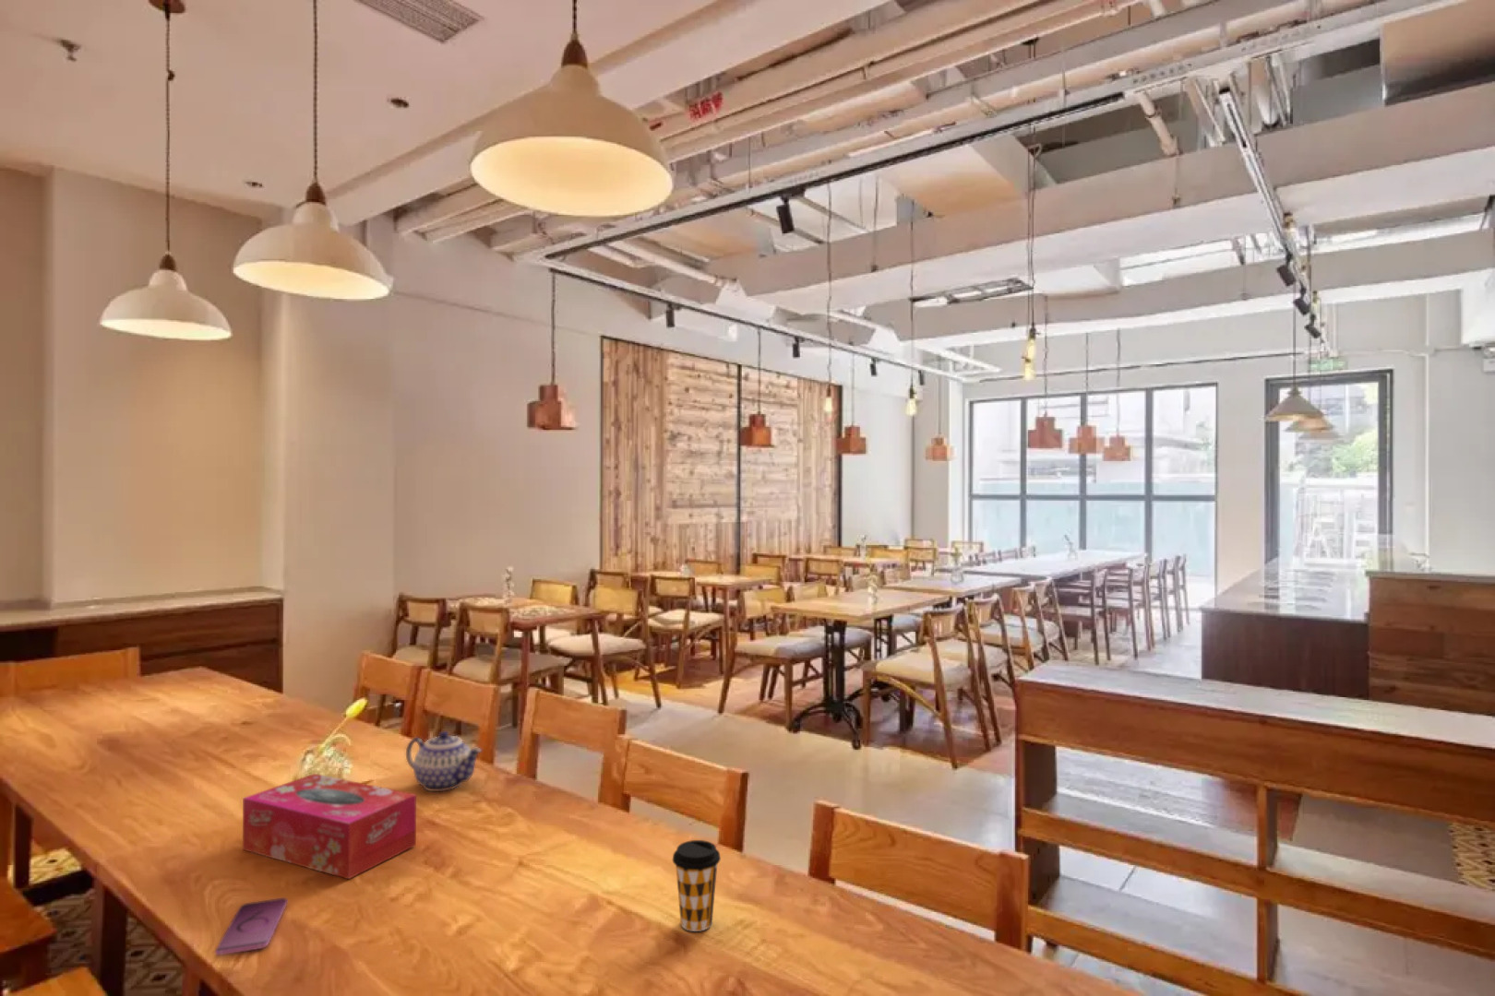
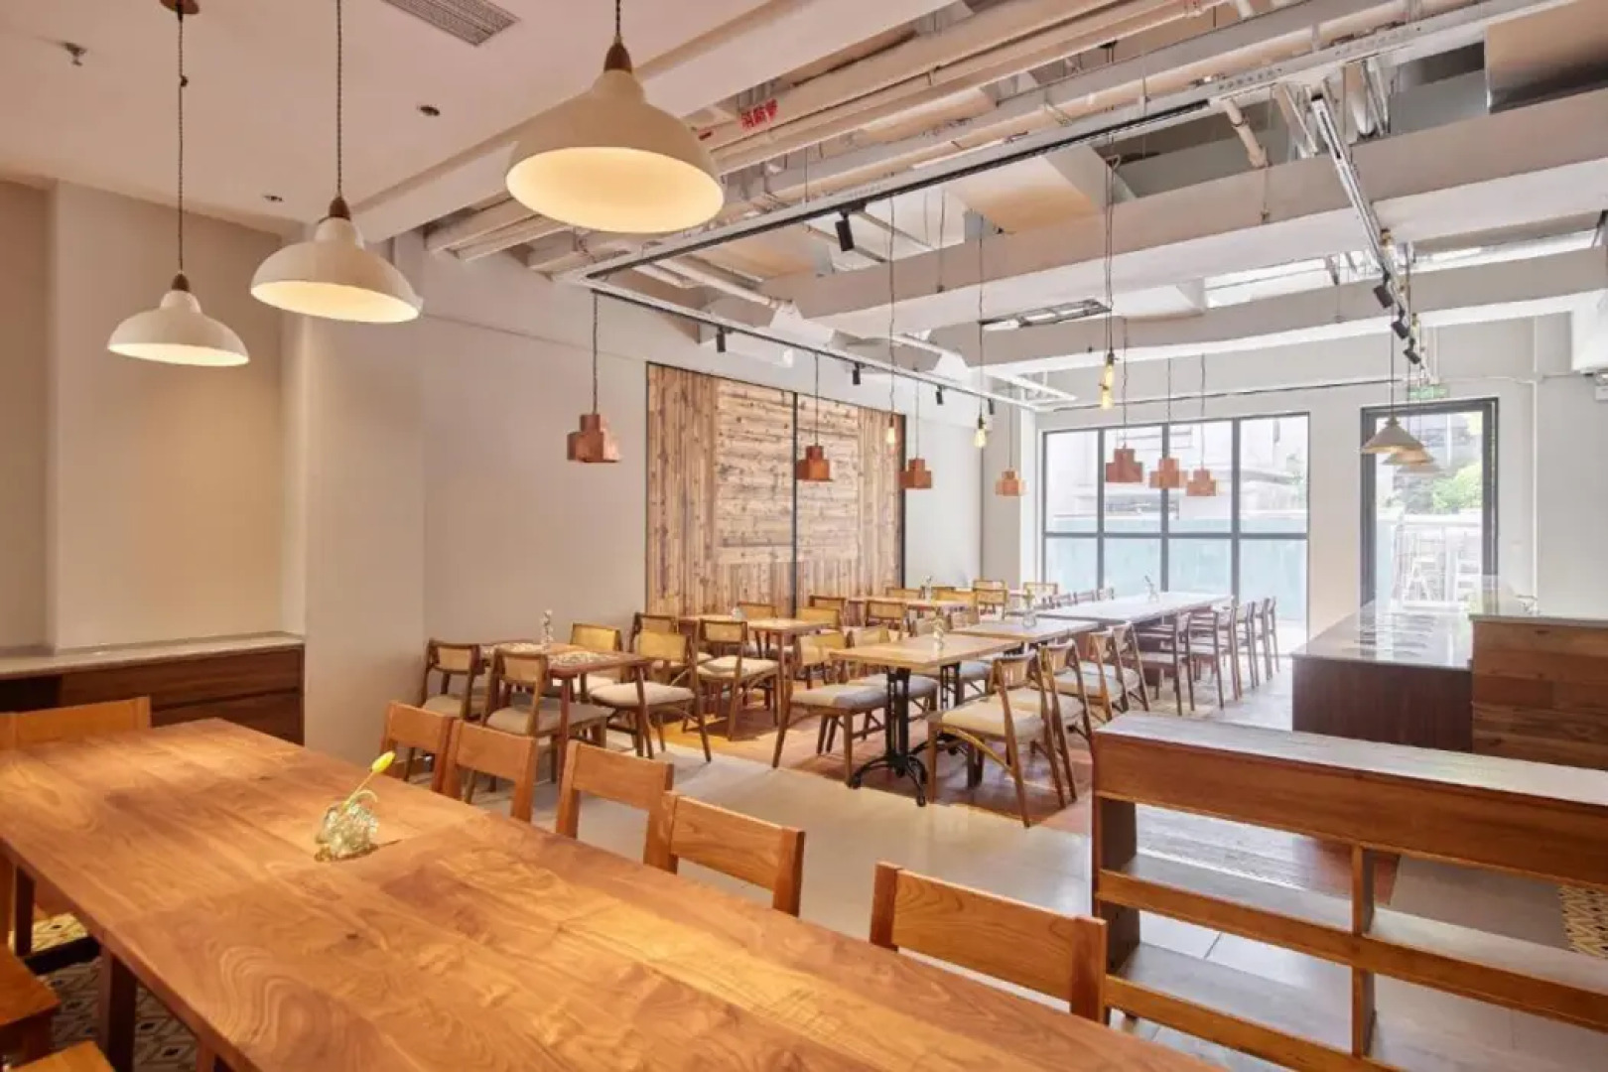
- teapot (443, 757)
- smartphone (253, 924)
- coffee cup (696, 885)
- tissue box (329, 821)
